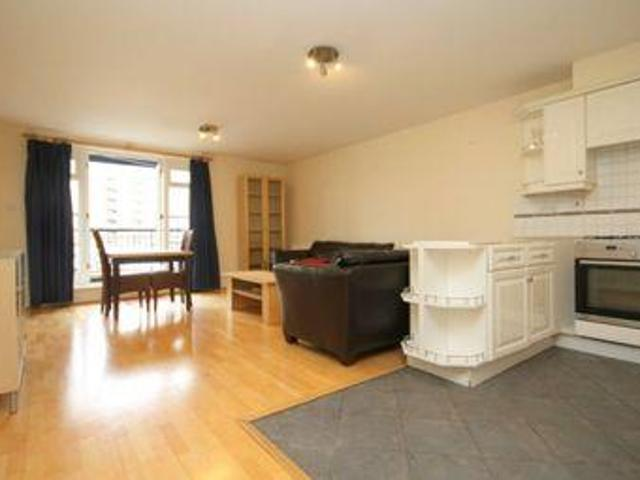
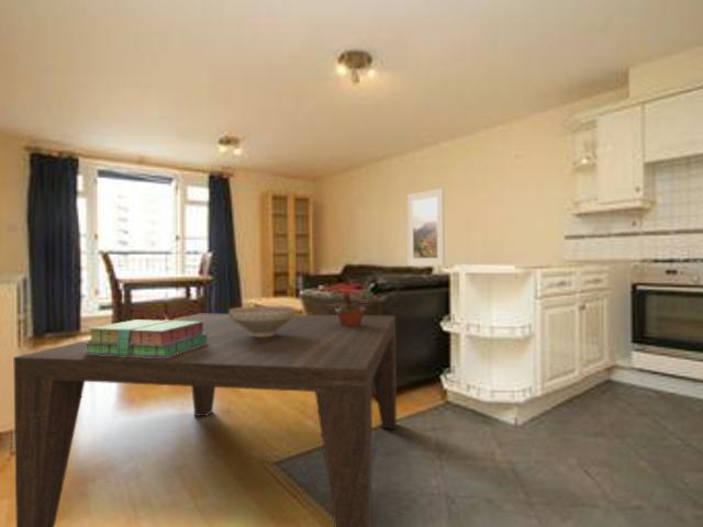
+ decorative bowl (263, 321)
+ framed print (425, 228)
+ potted plant (349, 303)
+ coffee table (255, 389)
+ stack of books (148, 335)
